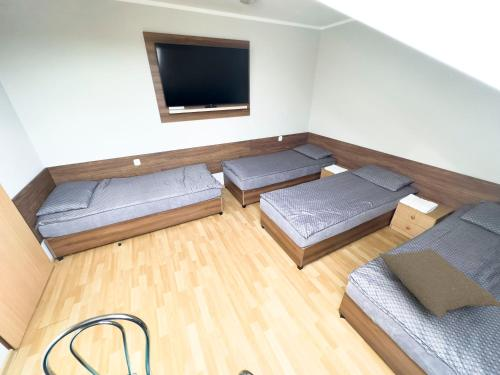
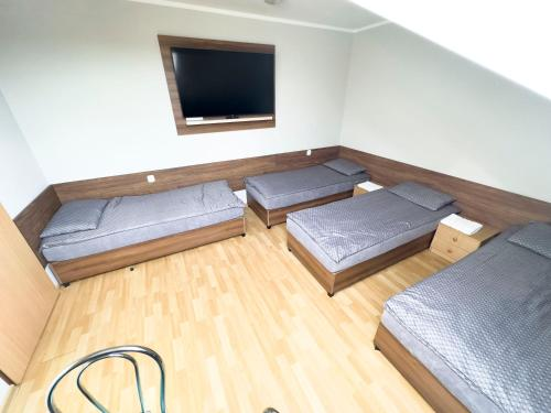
- pillow (432, 277)
